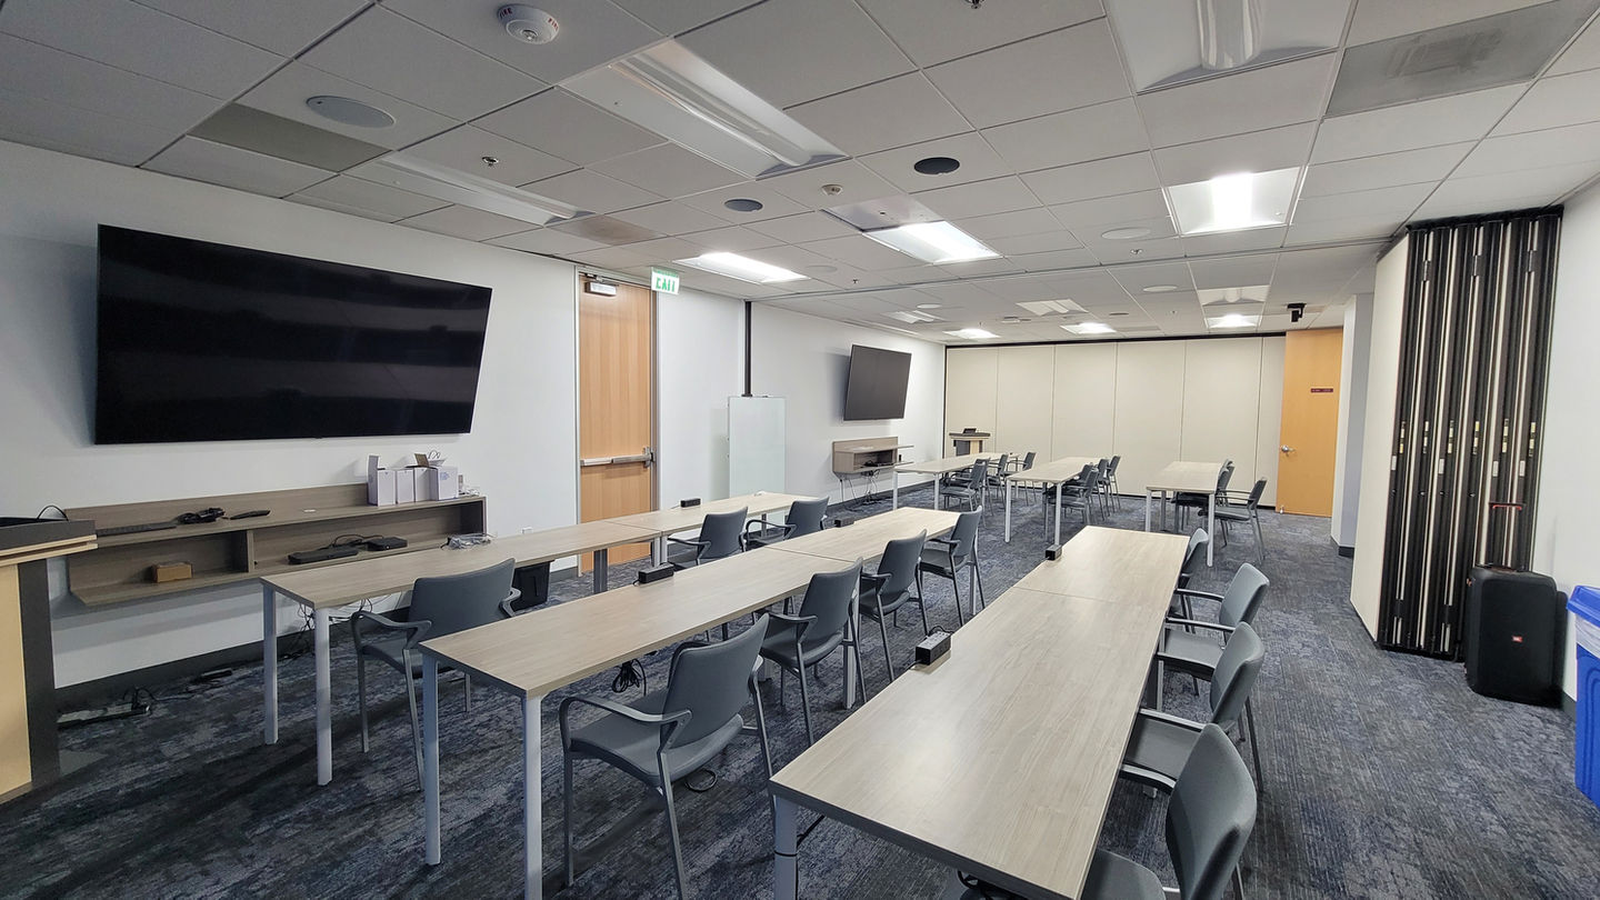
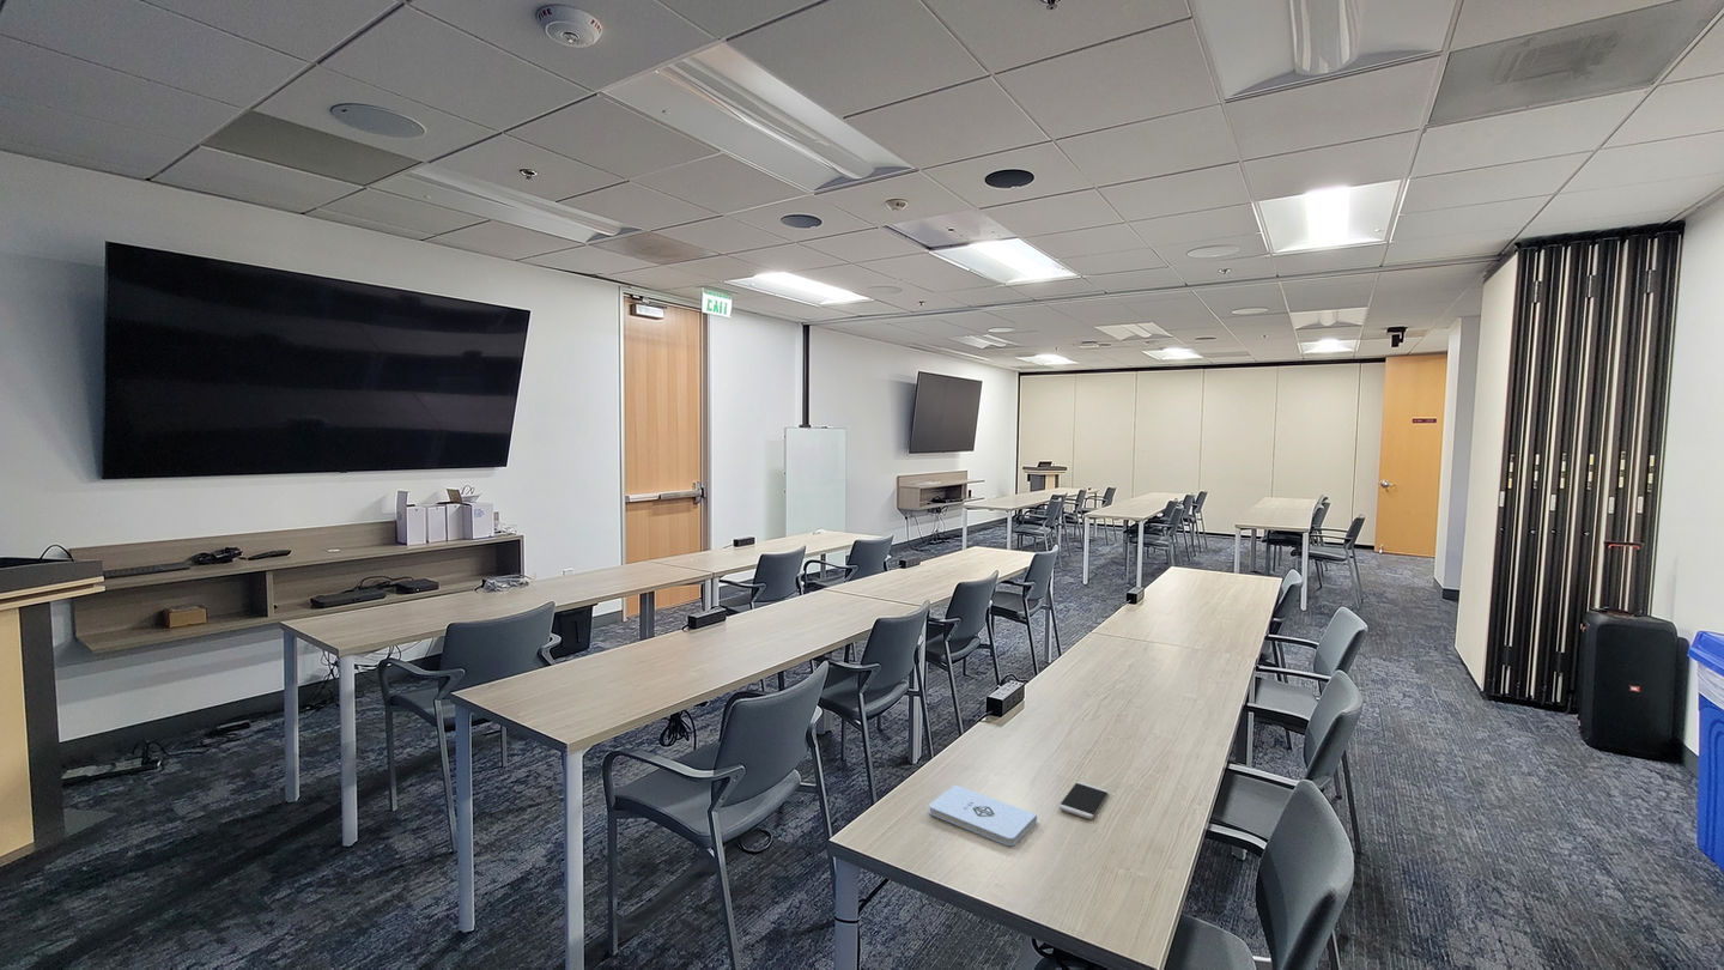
+ smartphone (1083, 799)
+ notepad (981, 813)
